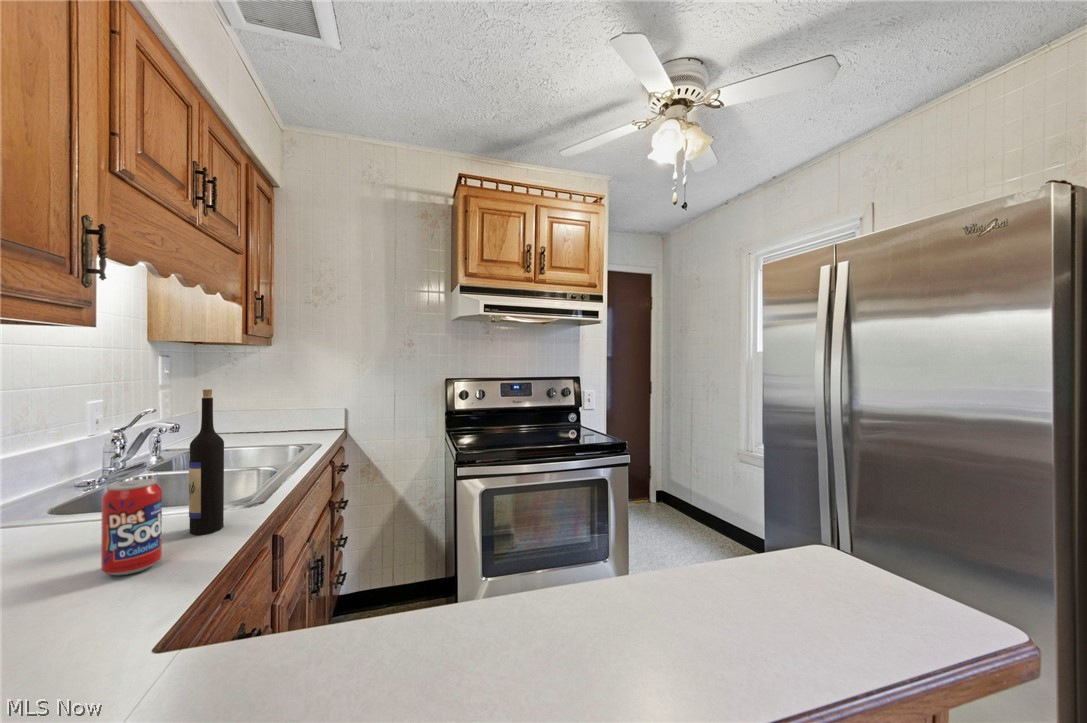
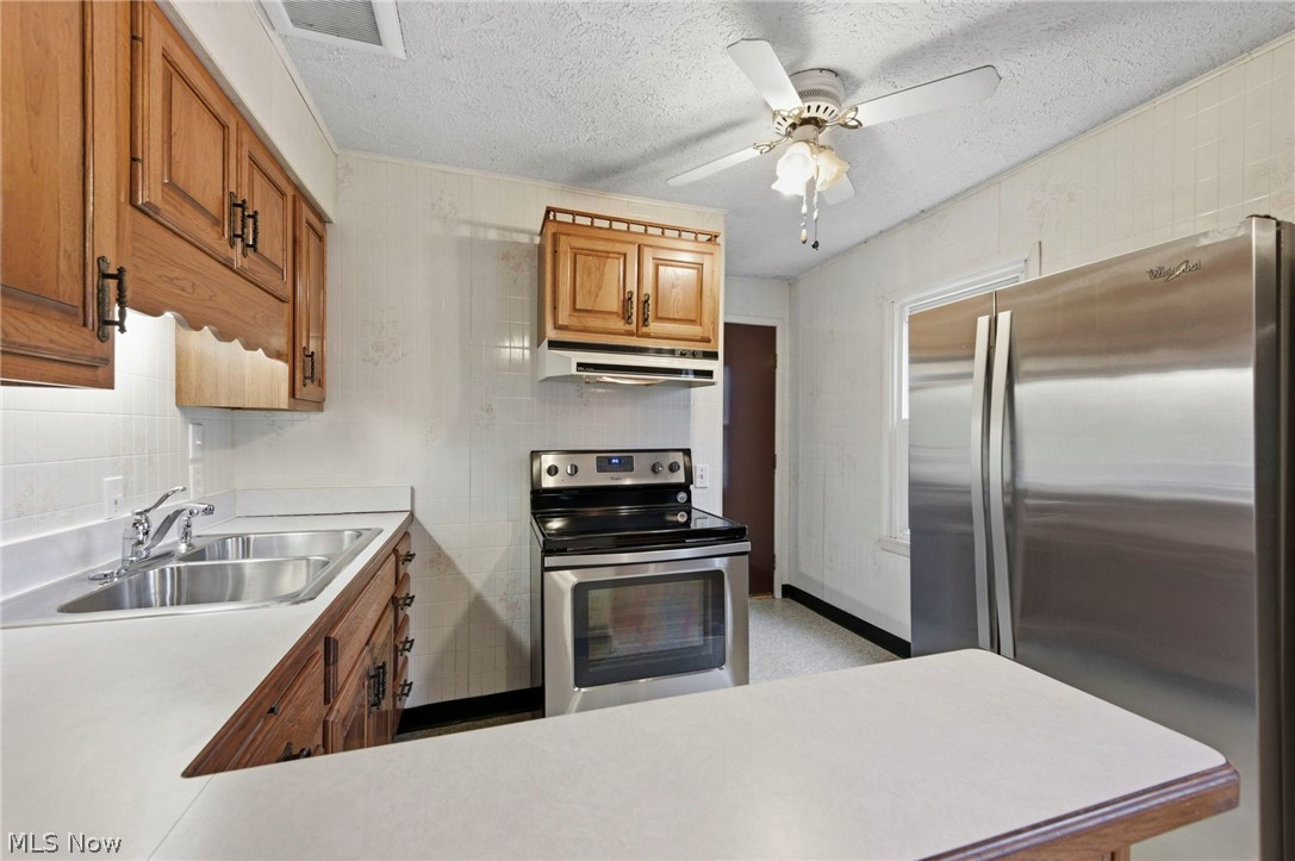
- wine bottle (206, 459)
- soda can (132, 525)
